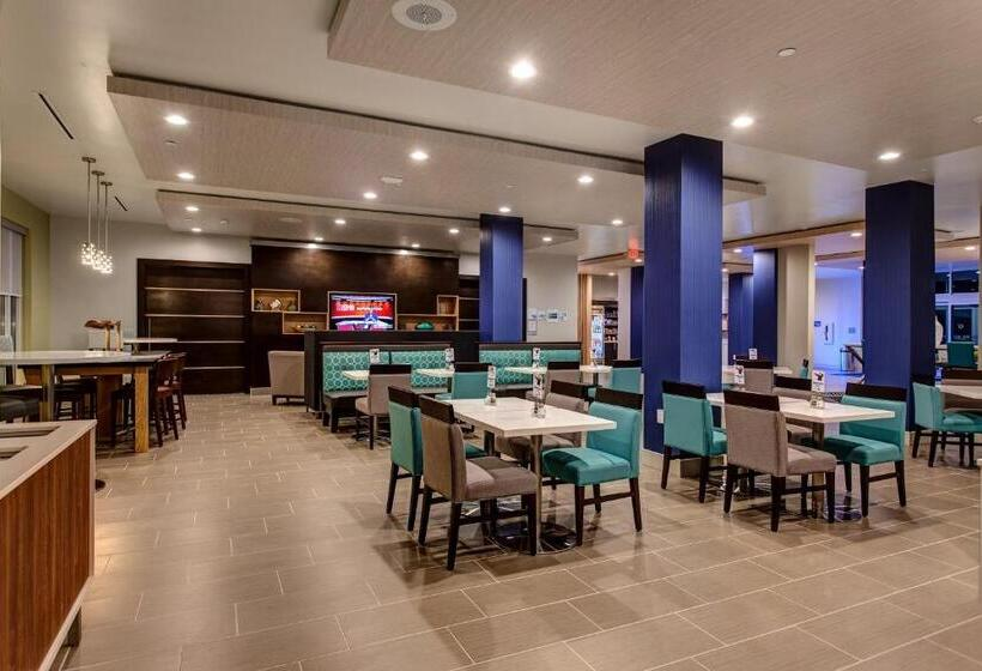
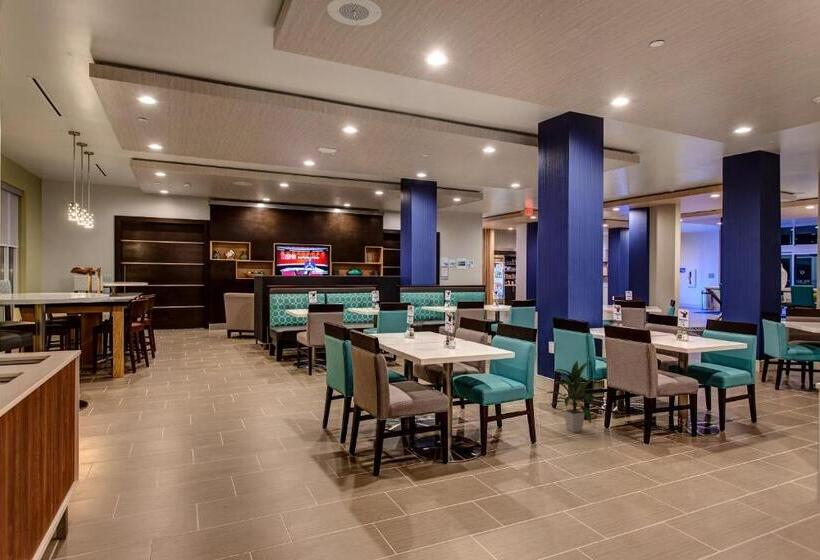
+ indoor plant (574, 395)
